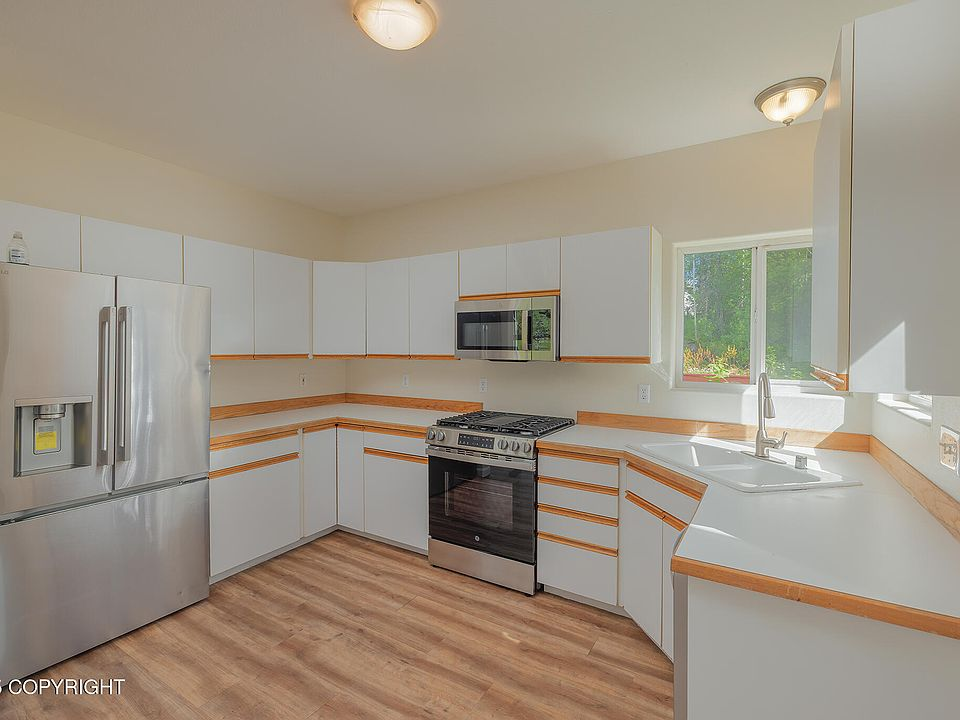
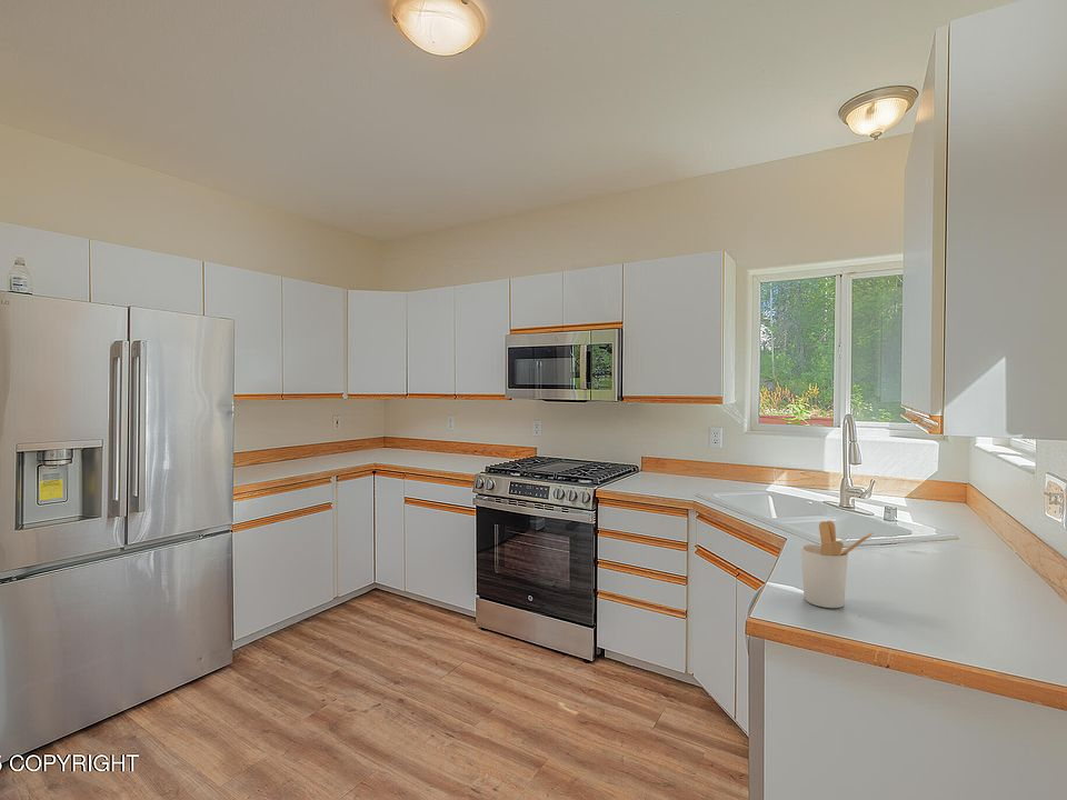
+ utensil holder (836, 564)
